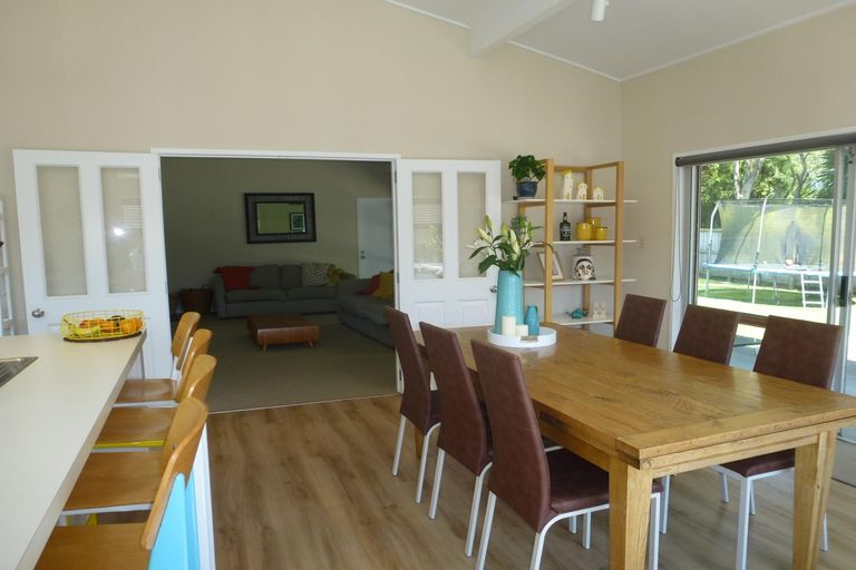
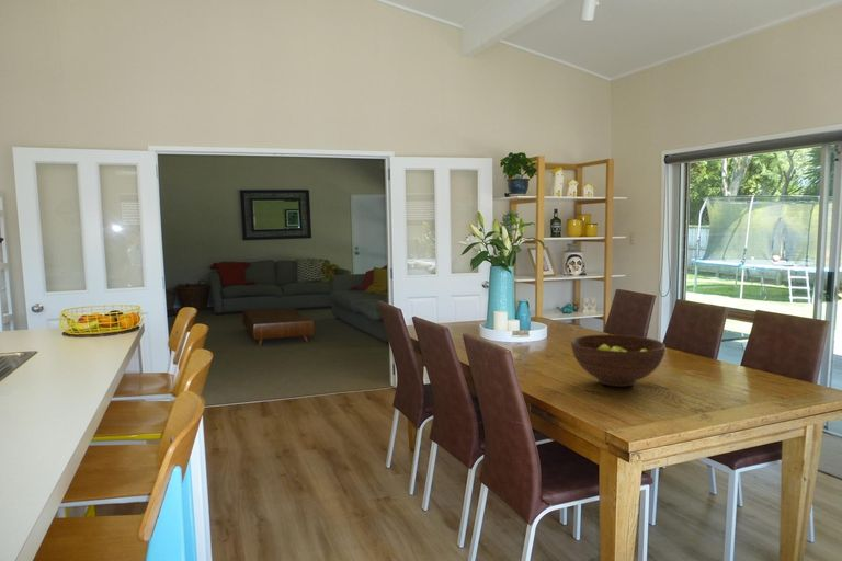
+ fruit bowl (616, 363)
